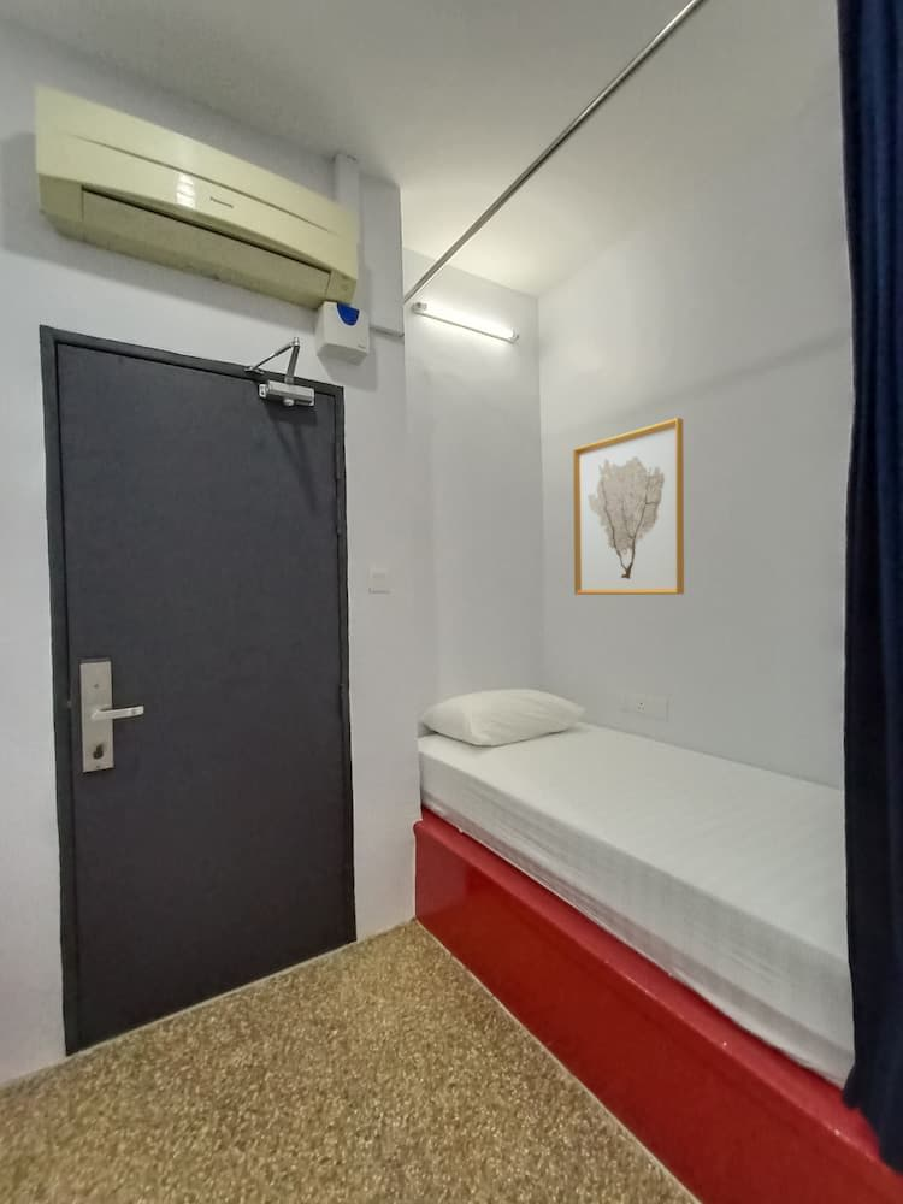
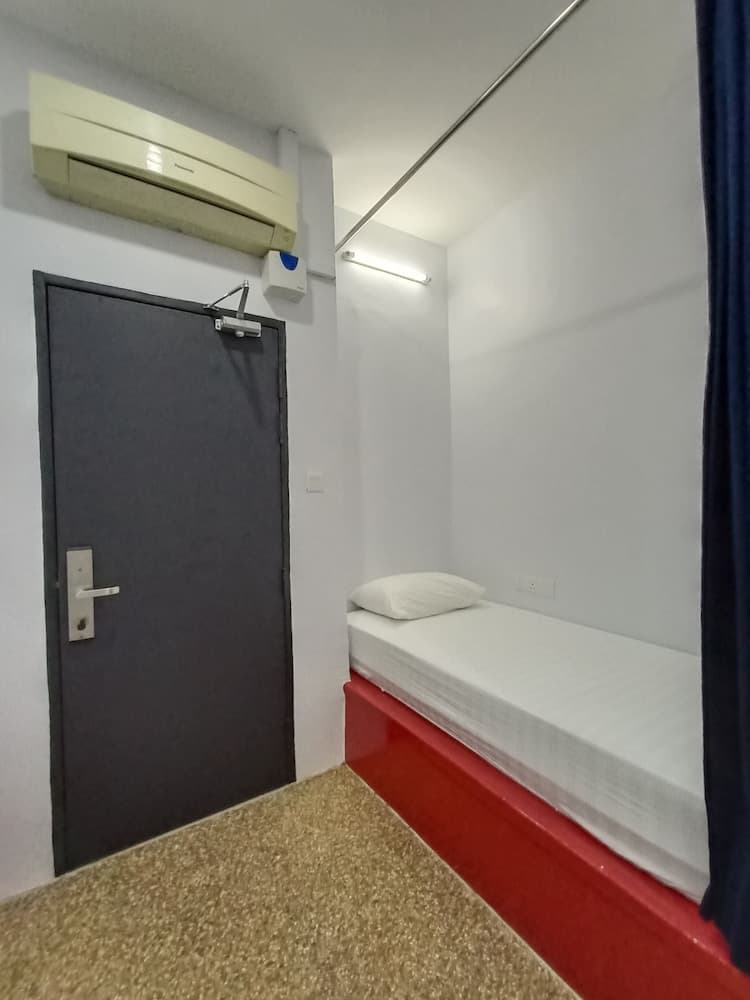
- wall art (624, 514)
